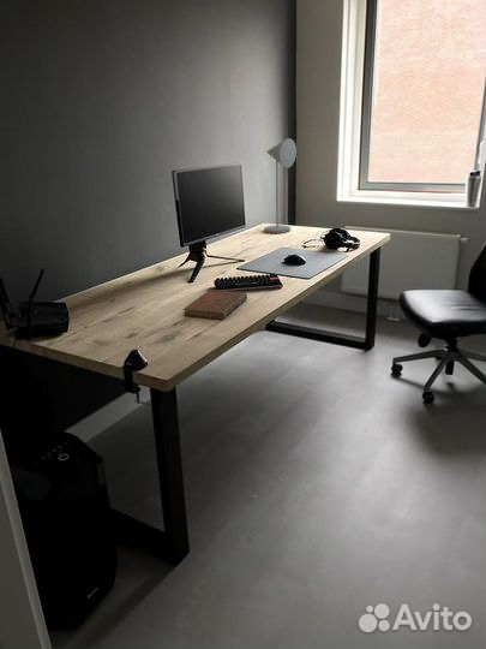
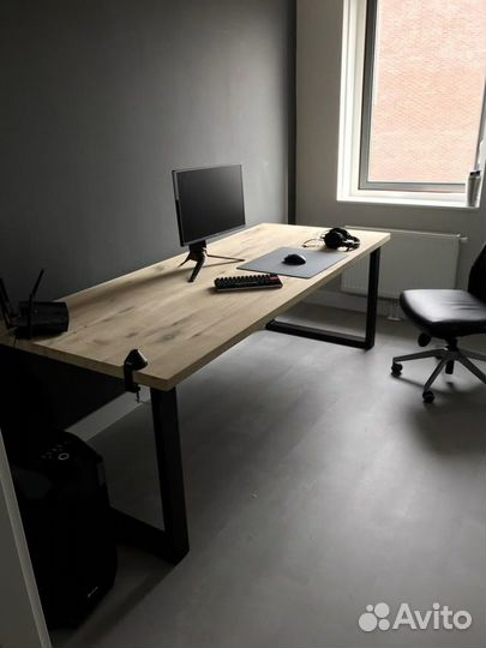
- notebook (216, 303)
- desk lamp (277, 185)
